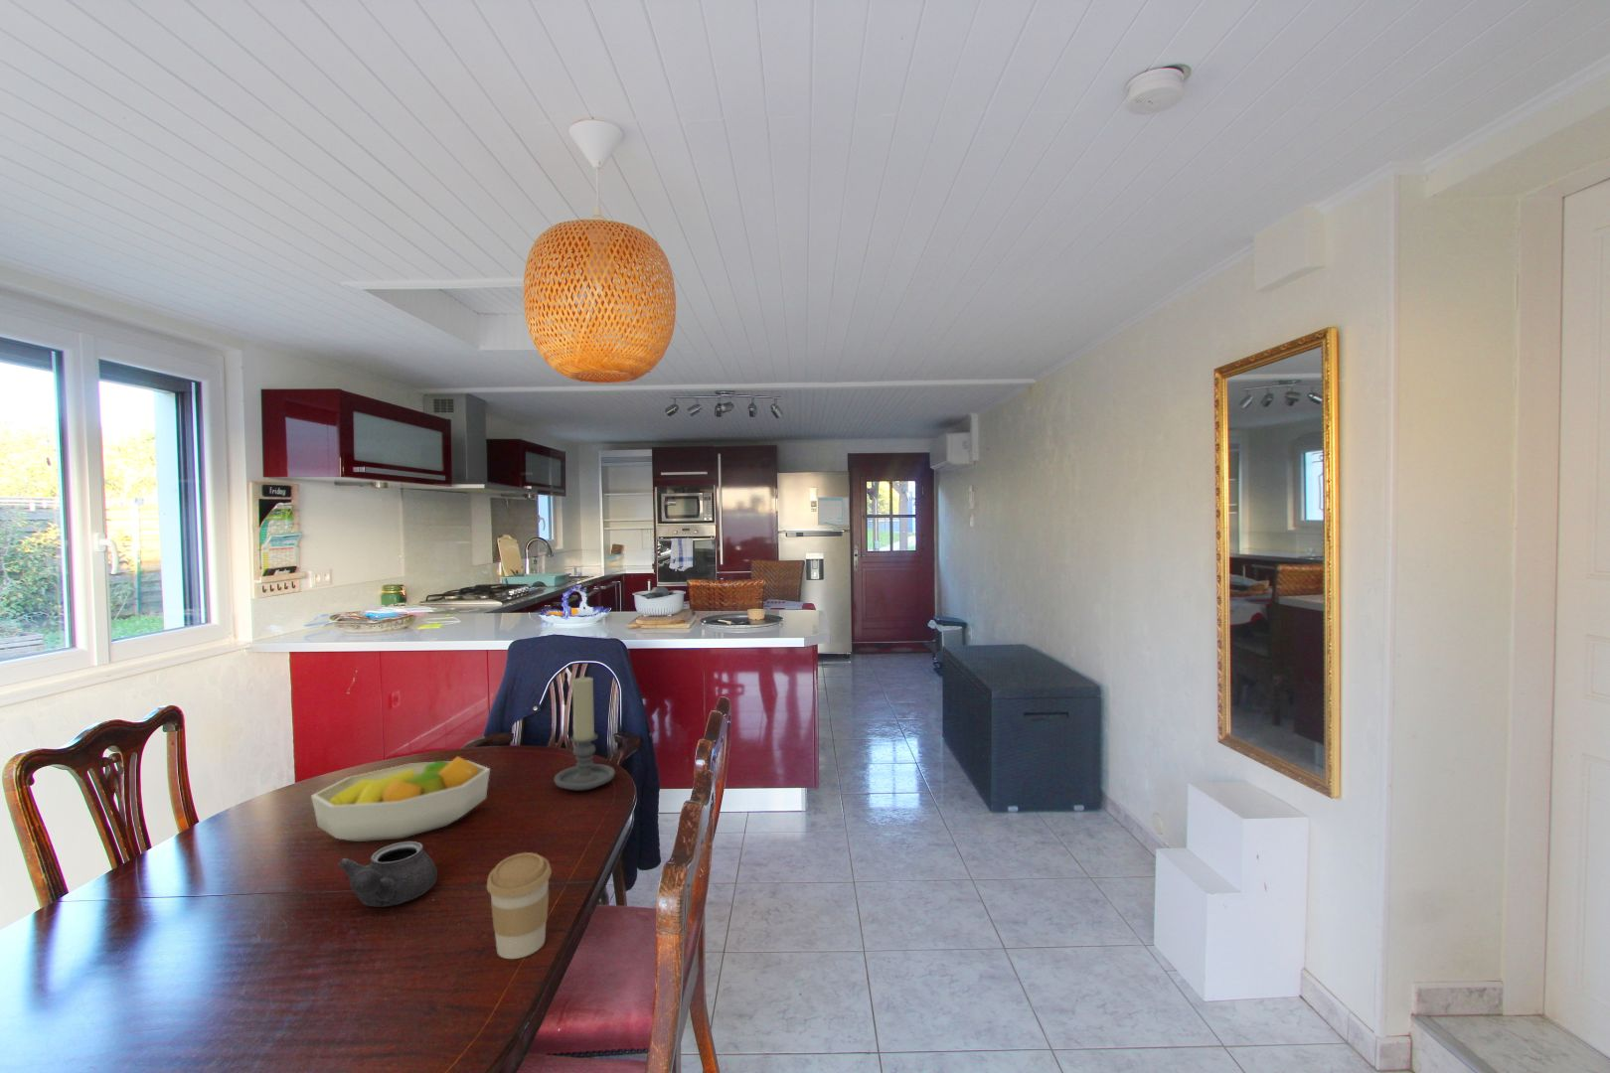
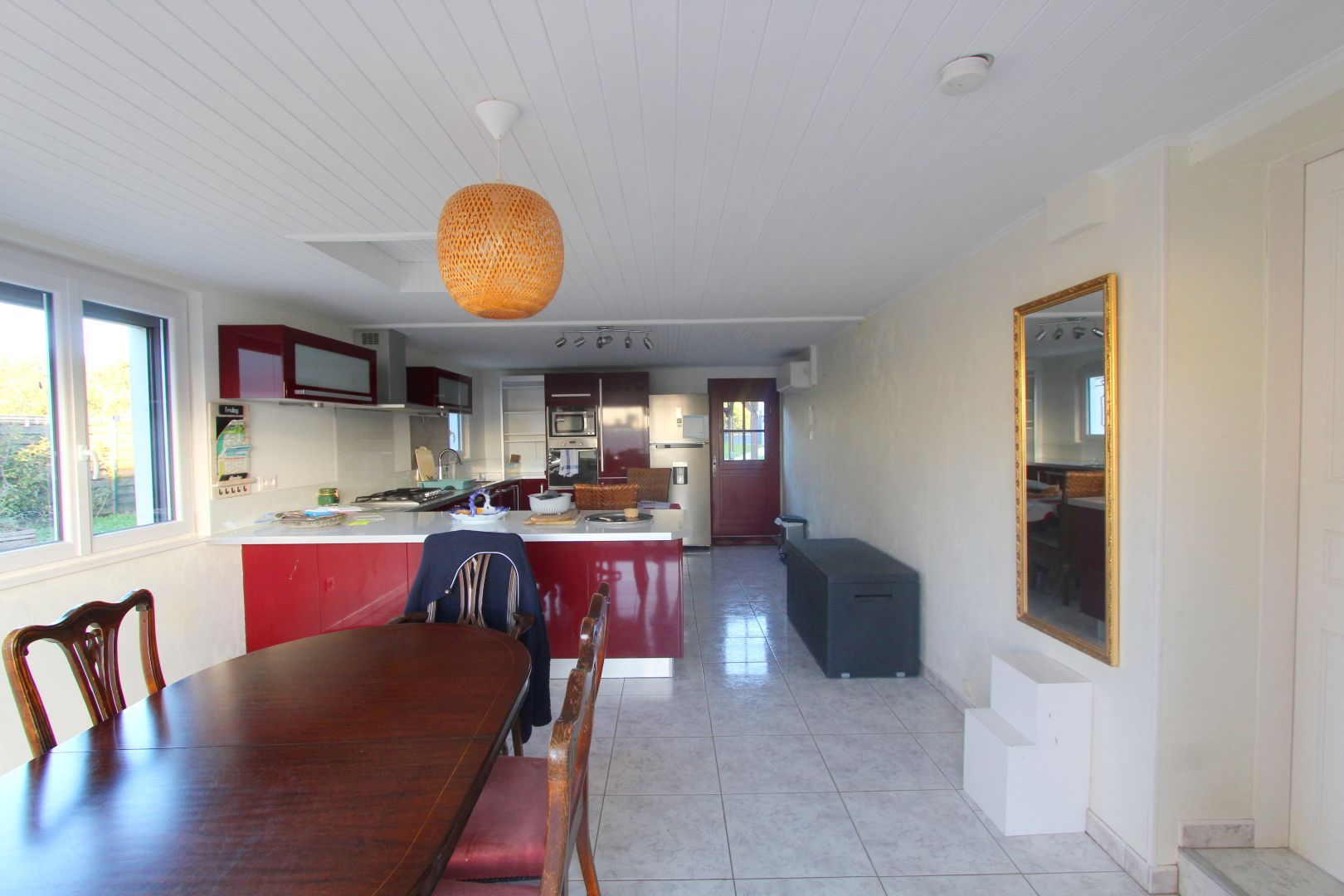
- coffee cup (520, 903)
- teapot (382, 875)
- fruit bowl (405, 792)
- candle holder (583, 728)
